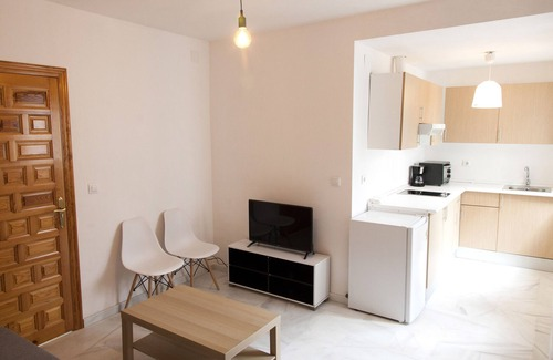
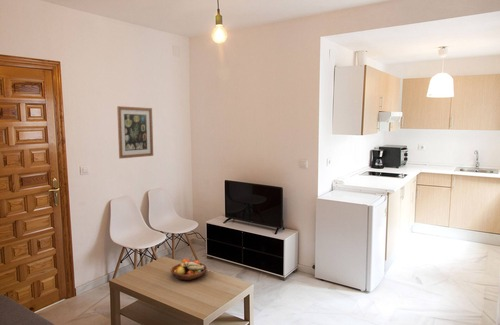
+ wall art (136, 132)
+ fruit bowl (189, 267)
